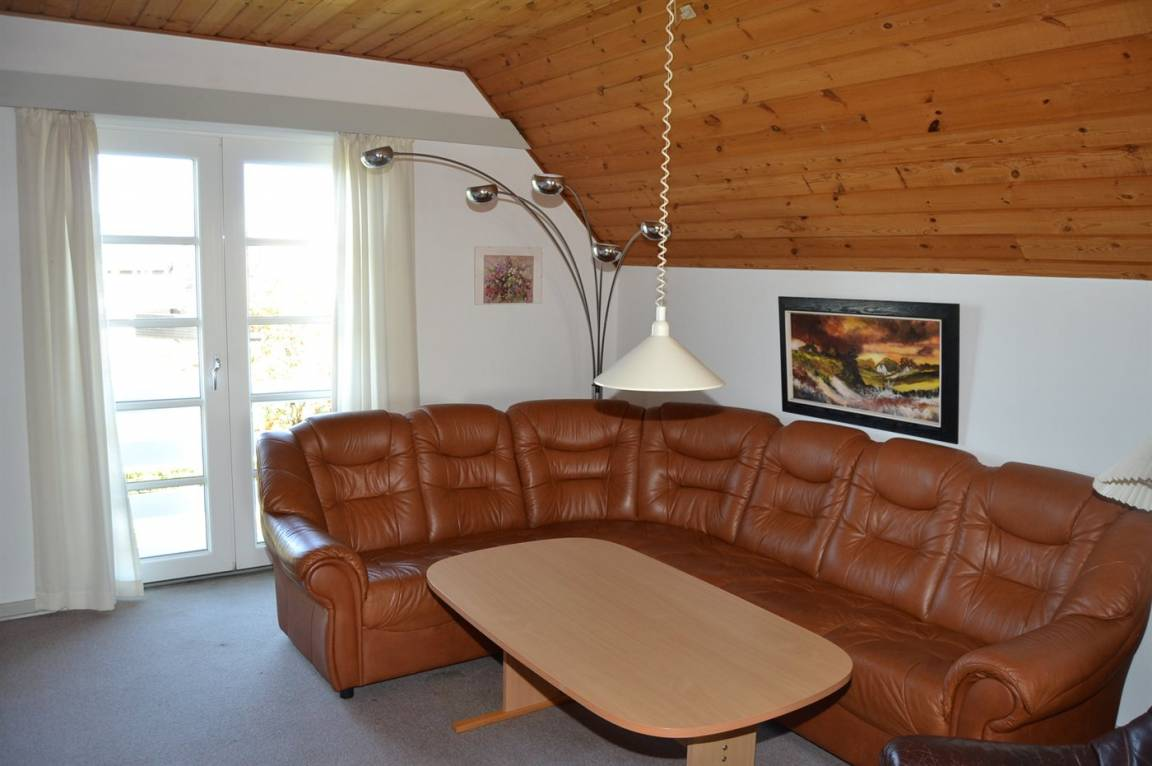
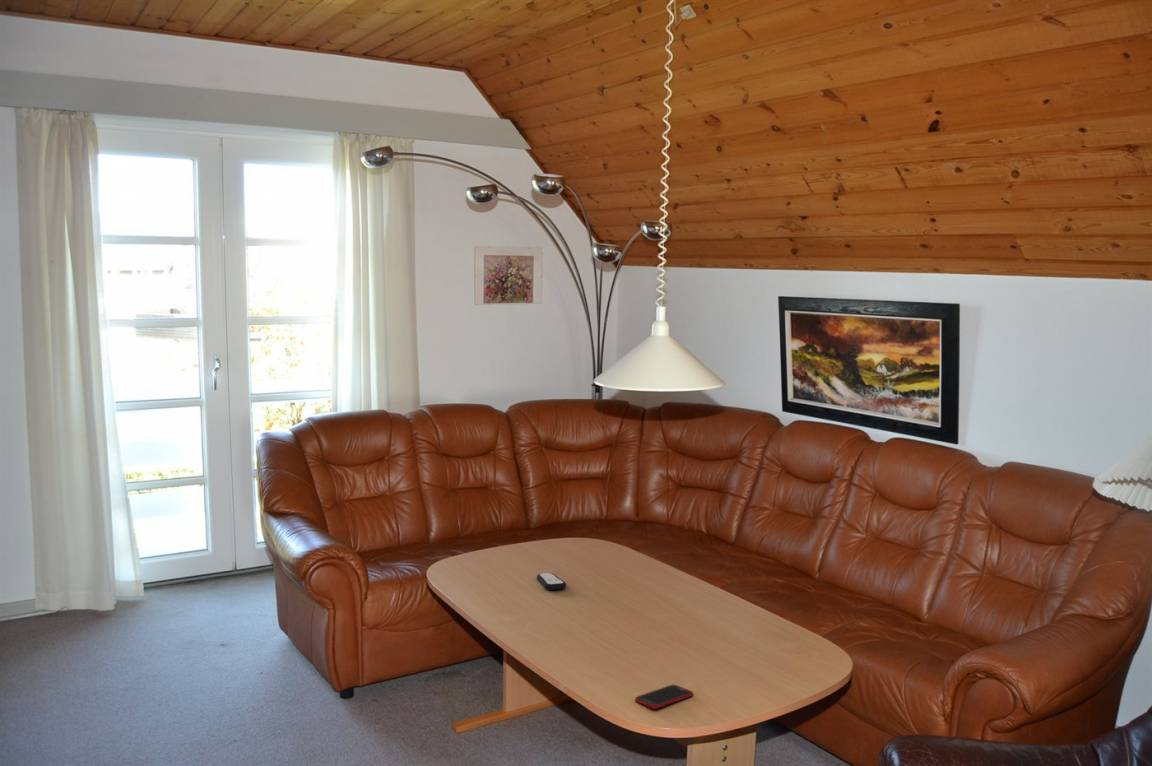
+ remote control (550, 580)
+ cell phone (664, 696)
